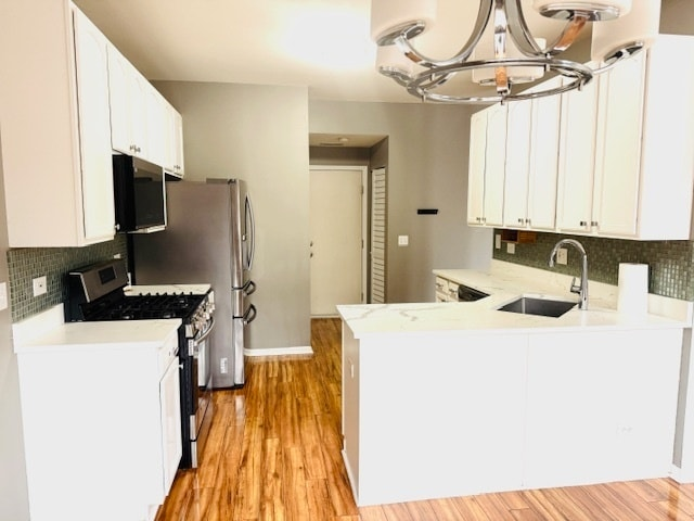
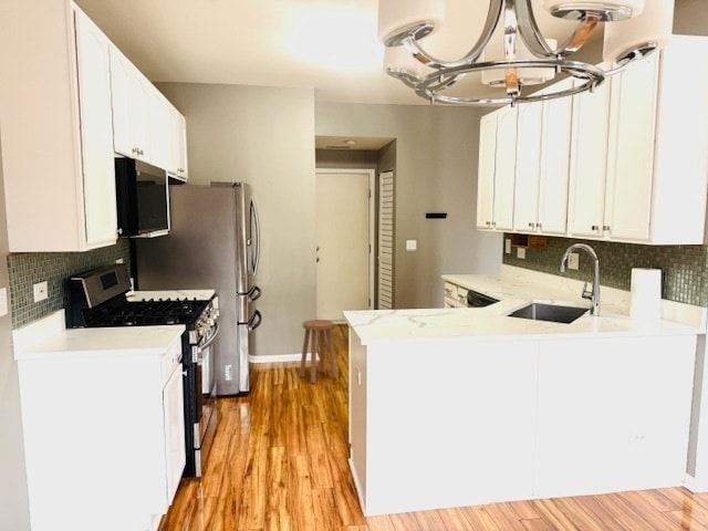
+ stool (315, 350)
